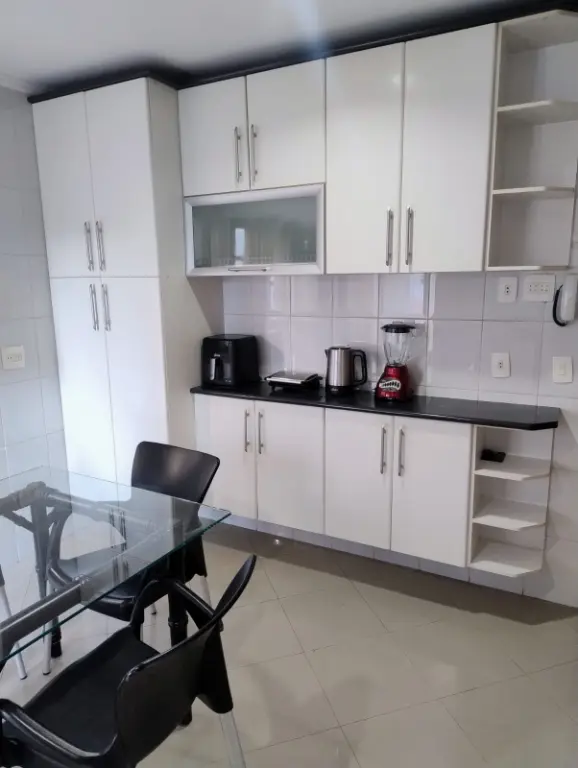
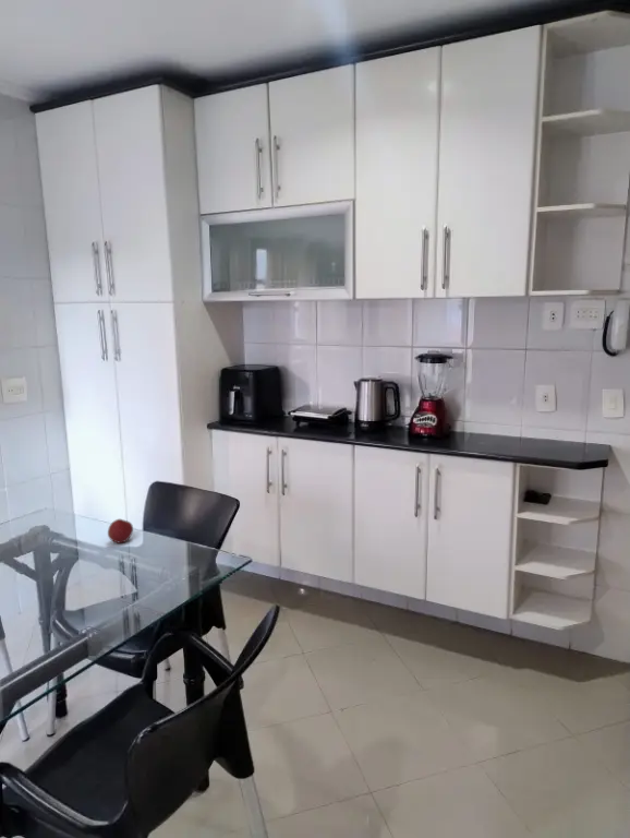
+ apple (120, 530)
